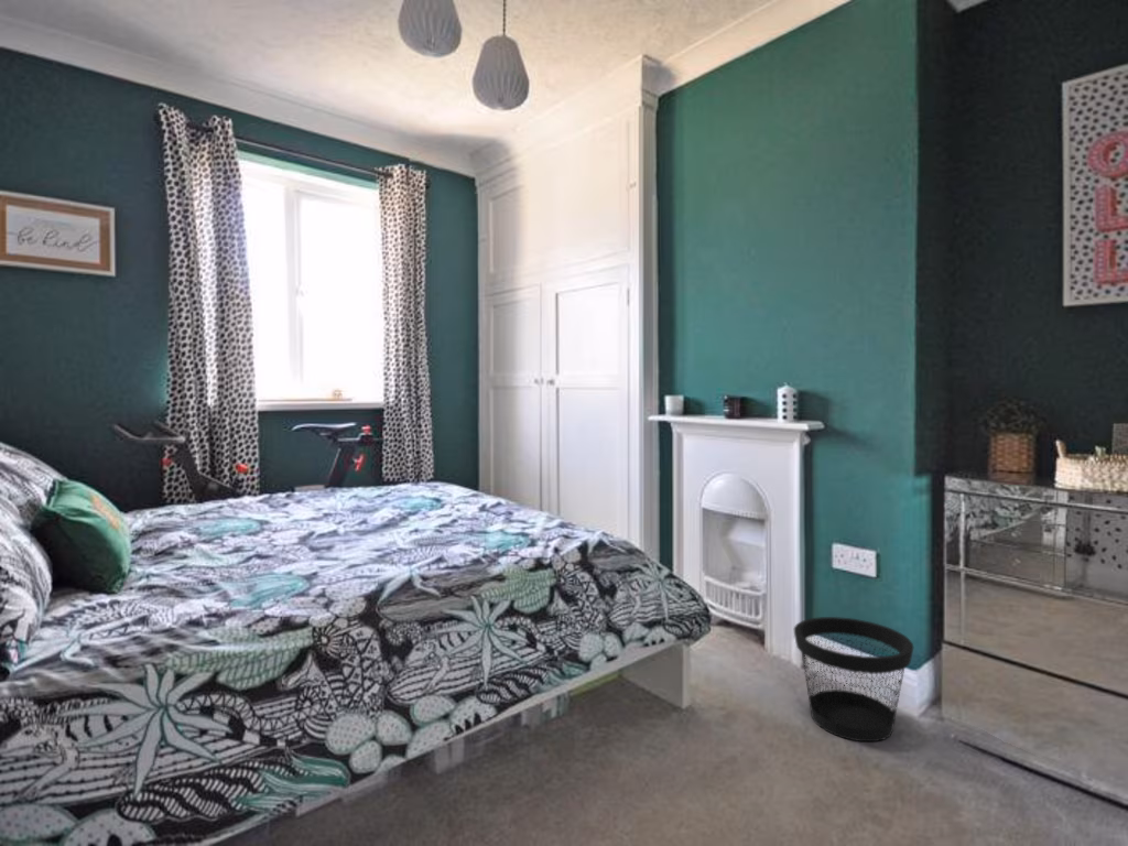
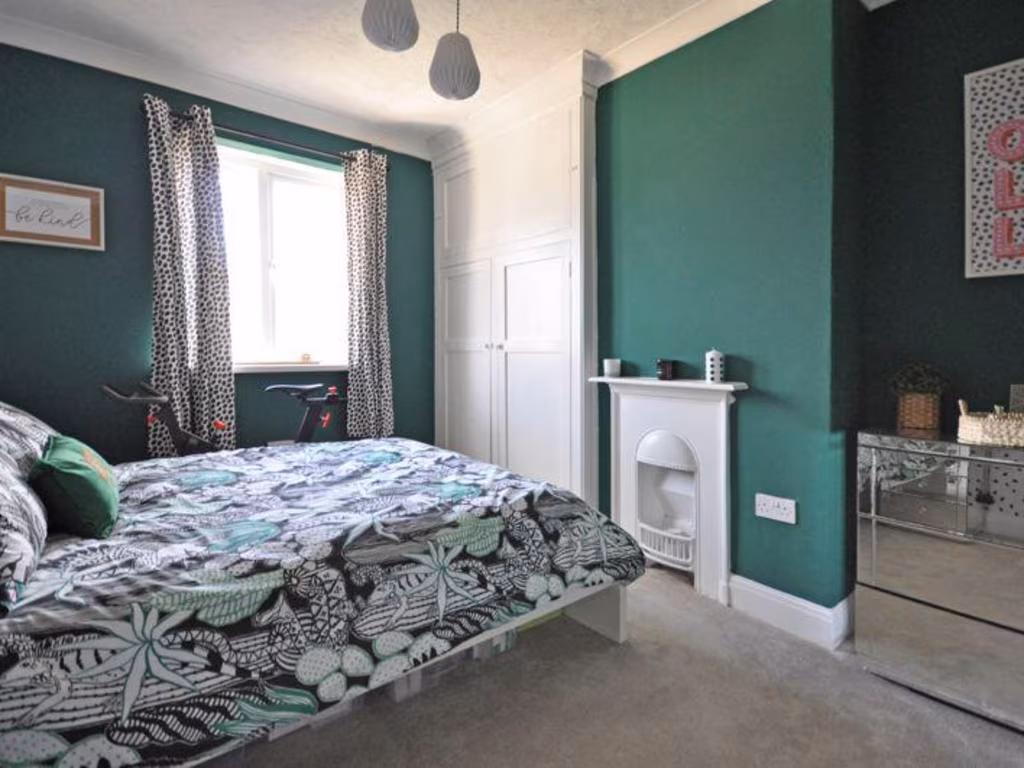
- wastebasket (849, 677)
